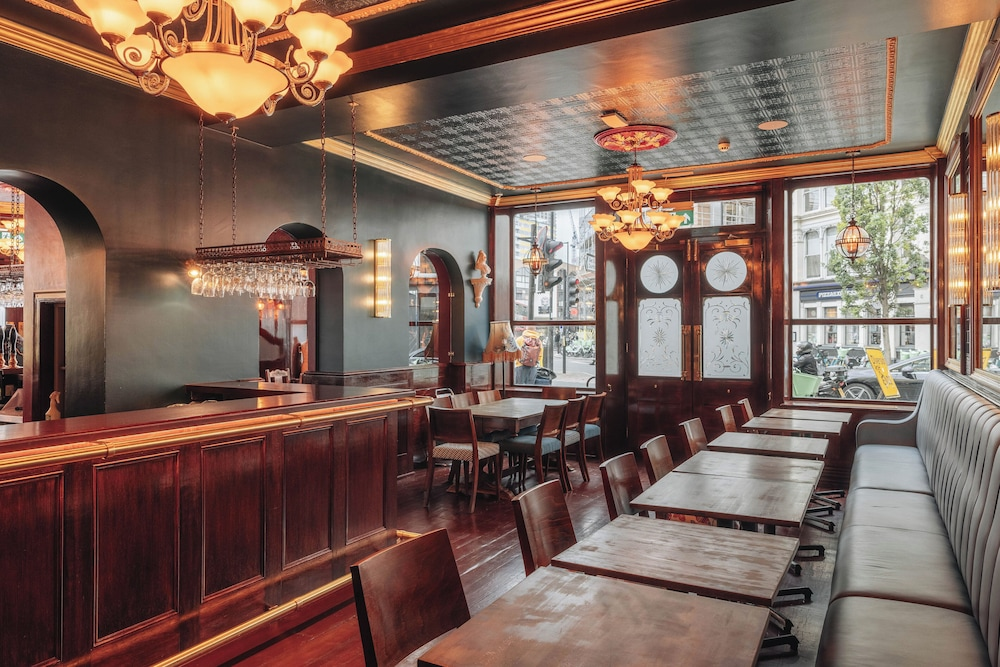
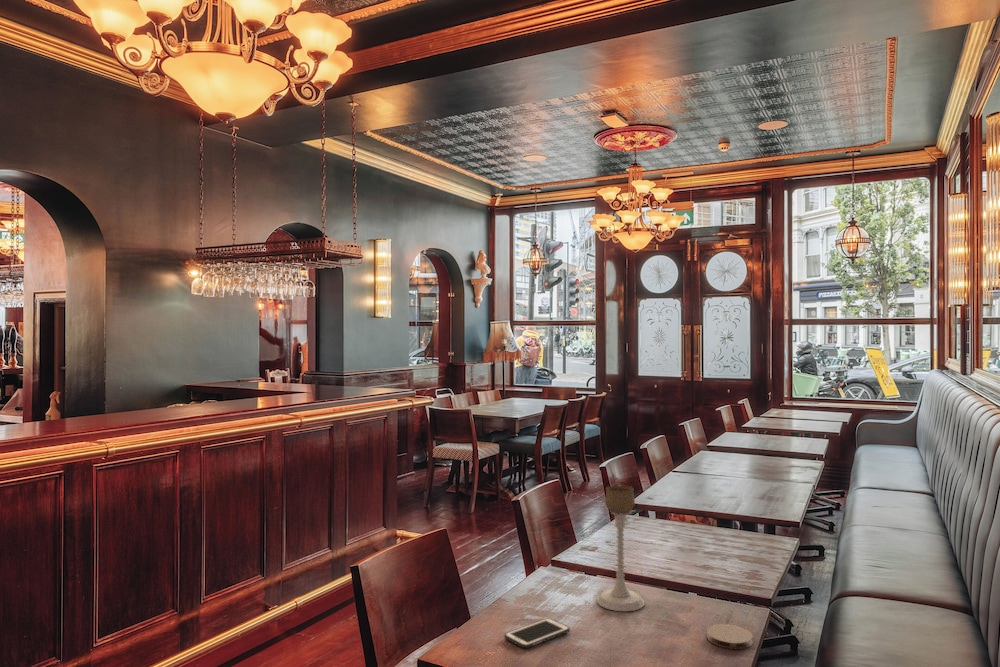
+ candle holder (620, 545)
+ coaster (729, 636)
+ cell phone (537, 632)
